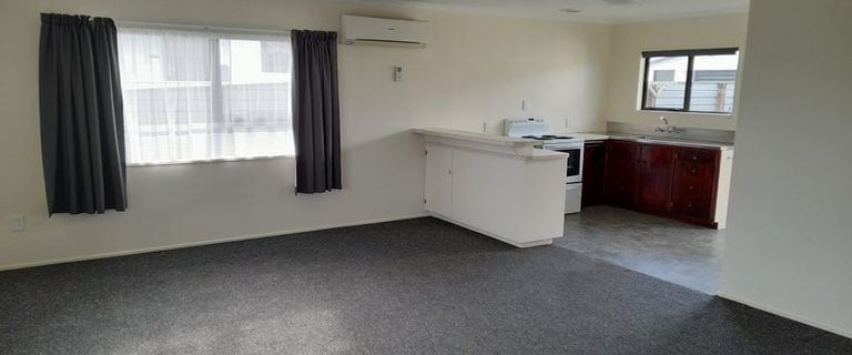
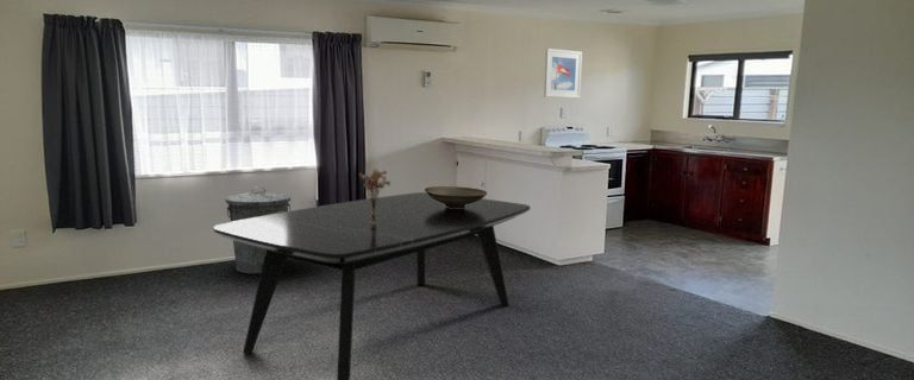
+ dining table (386, 260)
+ decorative bowl (455, 197)
+ bouquet (374, 196)
+ trash can (258, 216)
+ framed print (563, 74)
